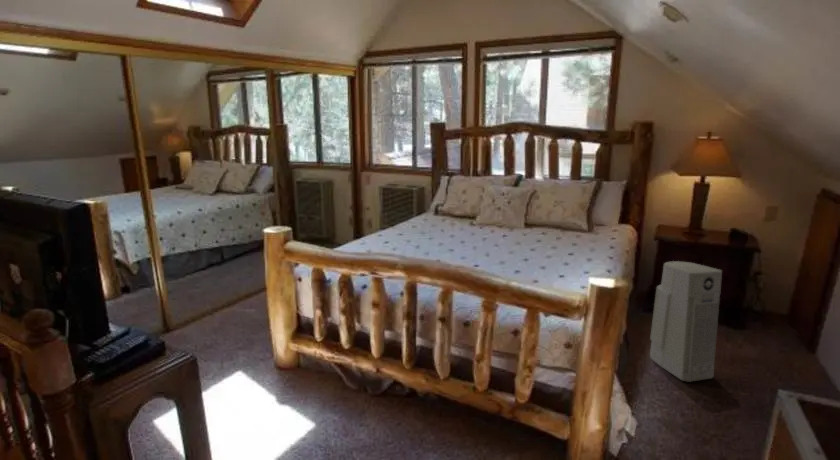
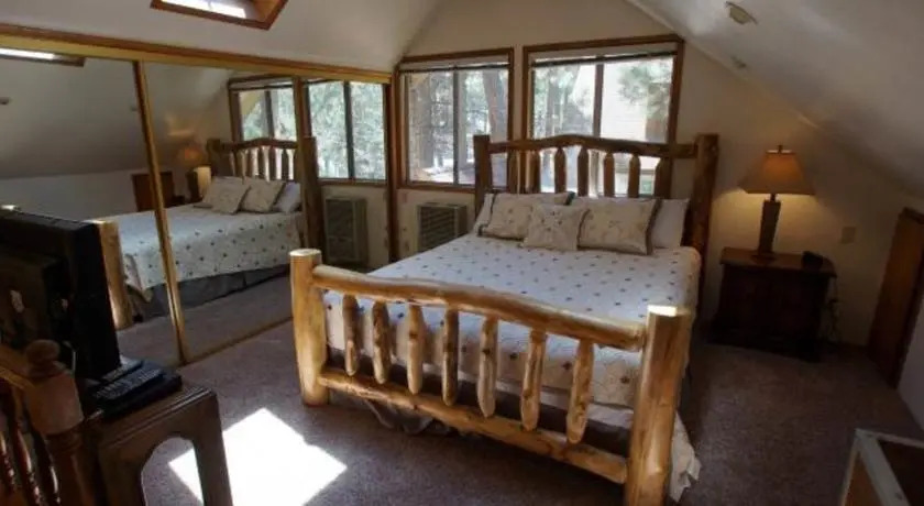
- air purifier (684, 317)
